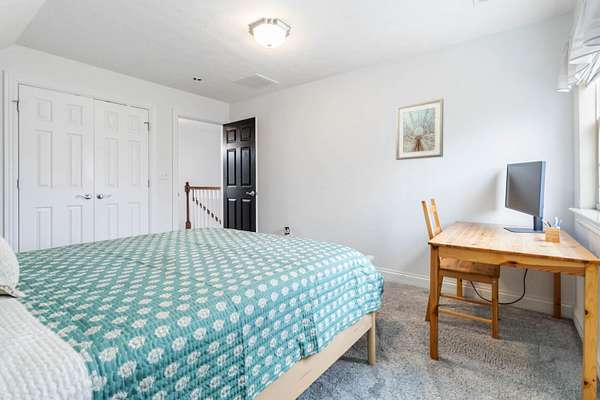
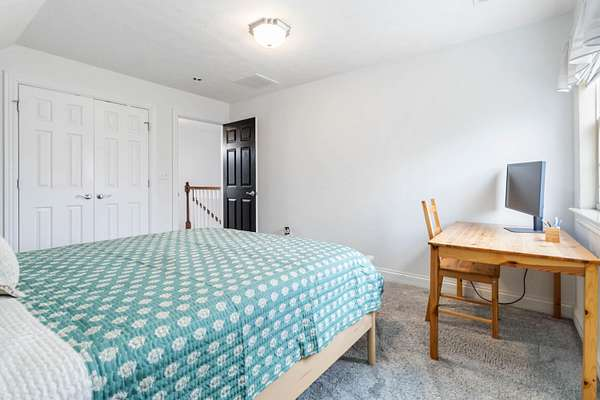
- picture frame (418, 130)
